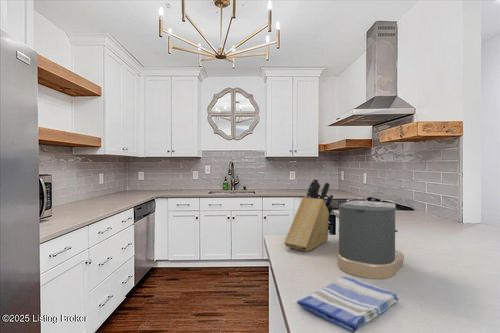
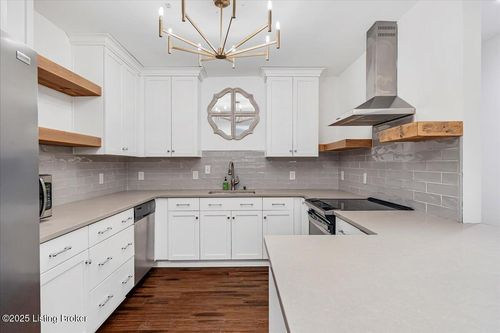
- dish towel (348, 298)
- knife block (311, 211)
- coffee maker (370, 230)
